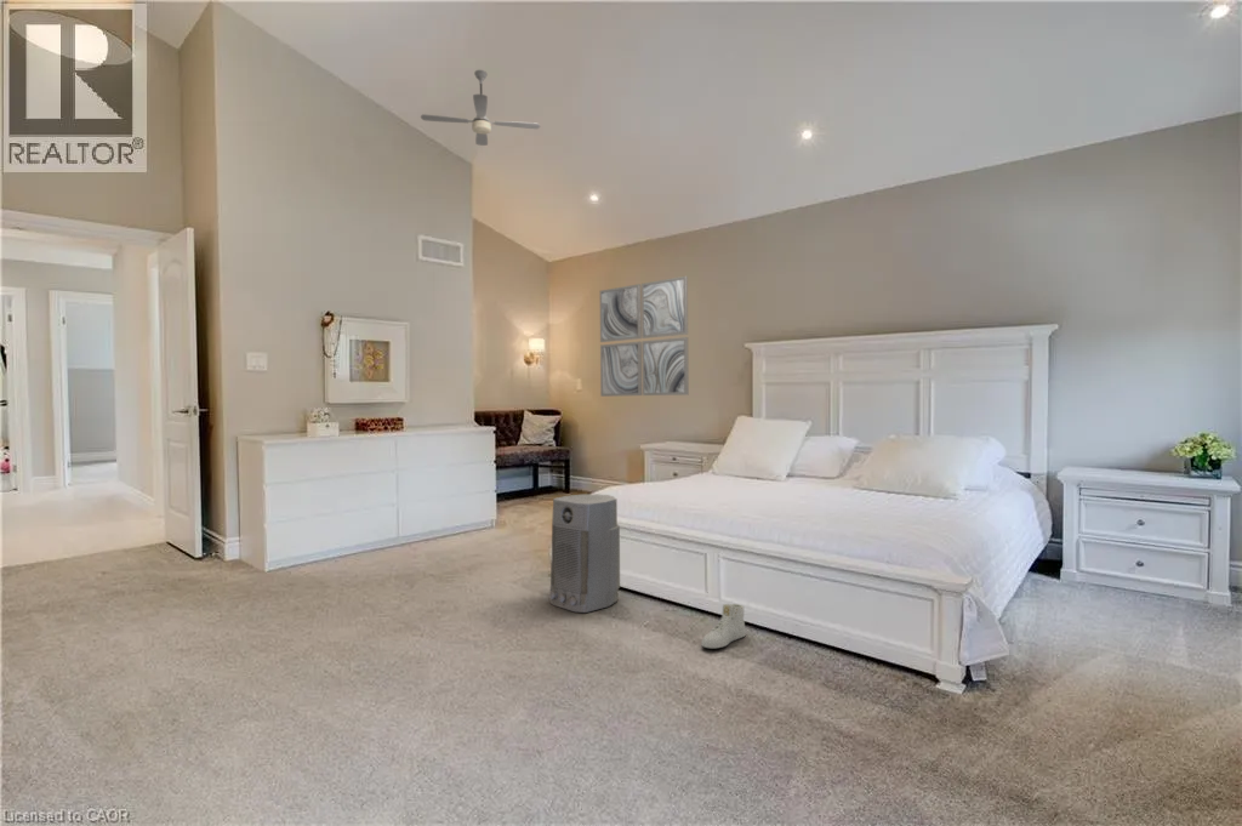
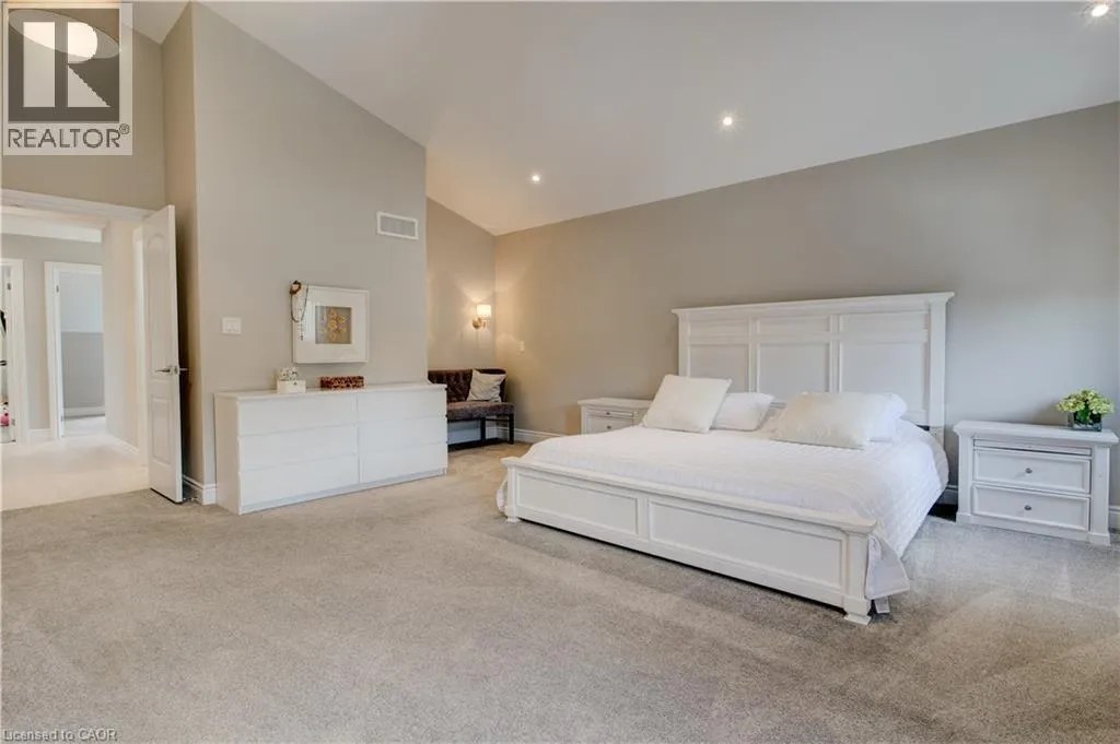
- wall art (642, 341)
- air purifier (587, 548)
- sneaker (722, 622)
- ceiling fan (480, 102)
